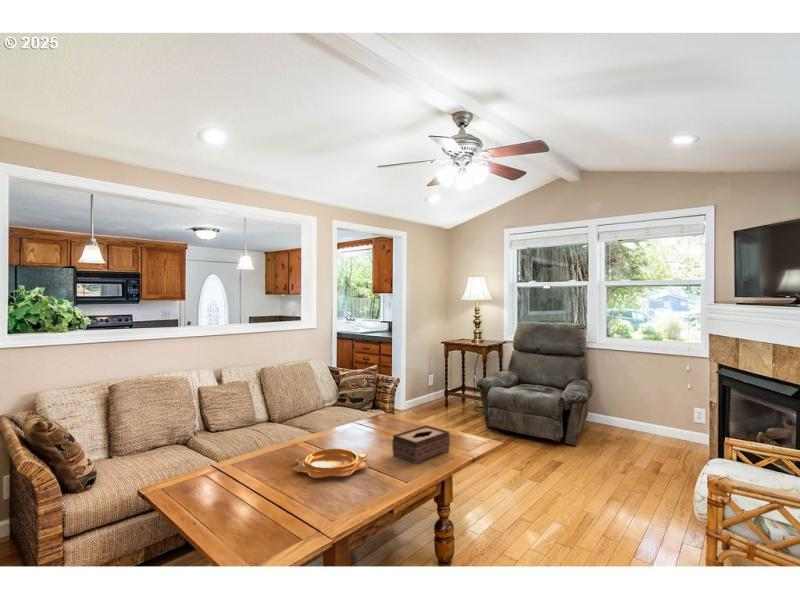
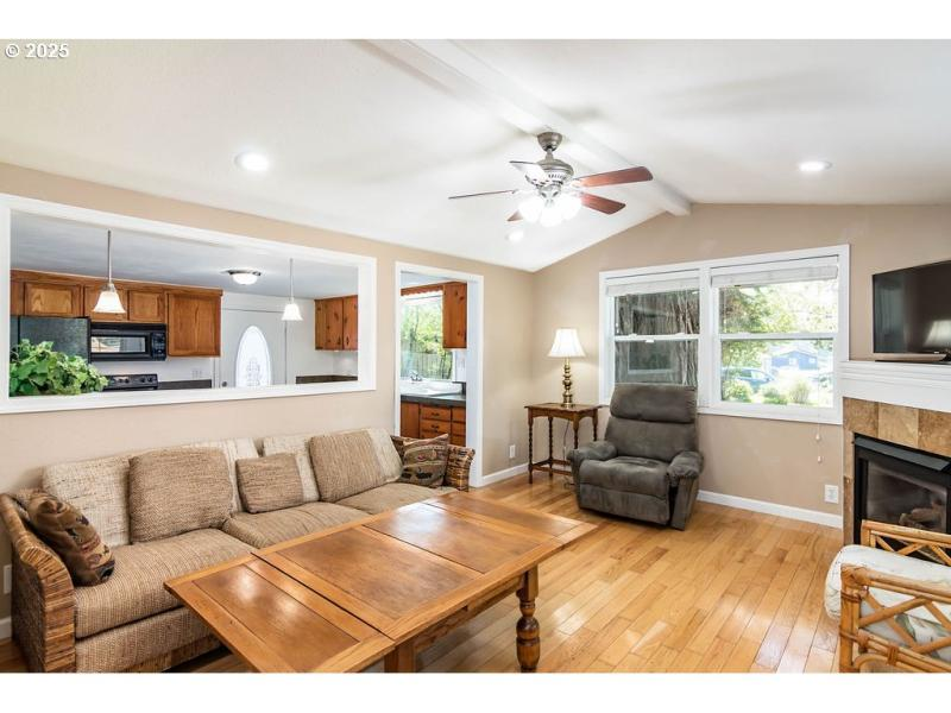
- tissue box (421, 443)
- decorative bowl (332, 461)
